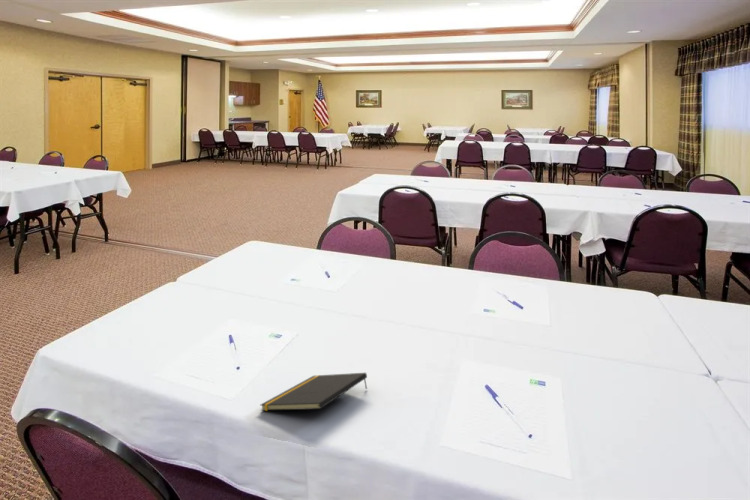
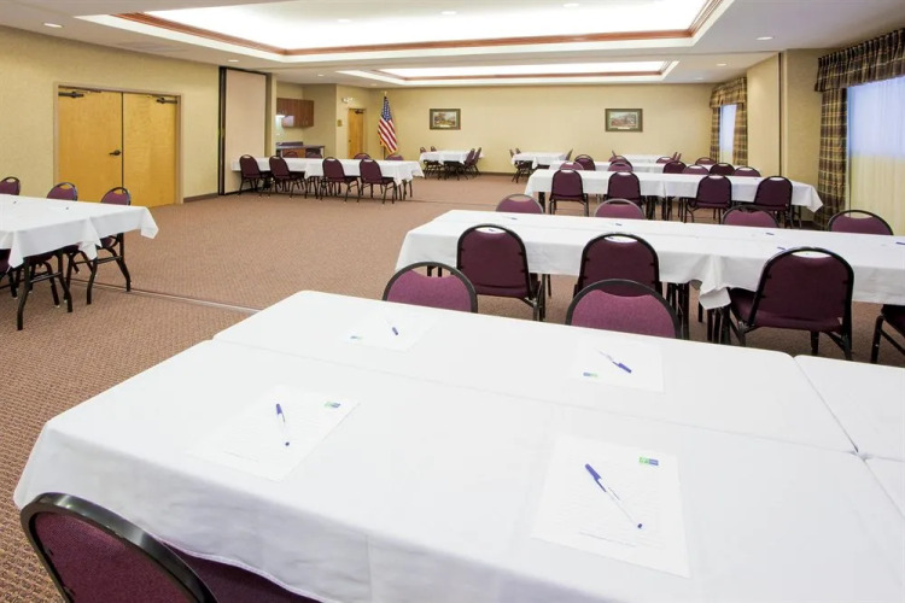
- notepad (316, 390)
